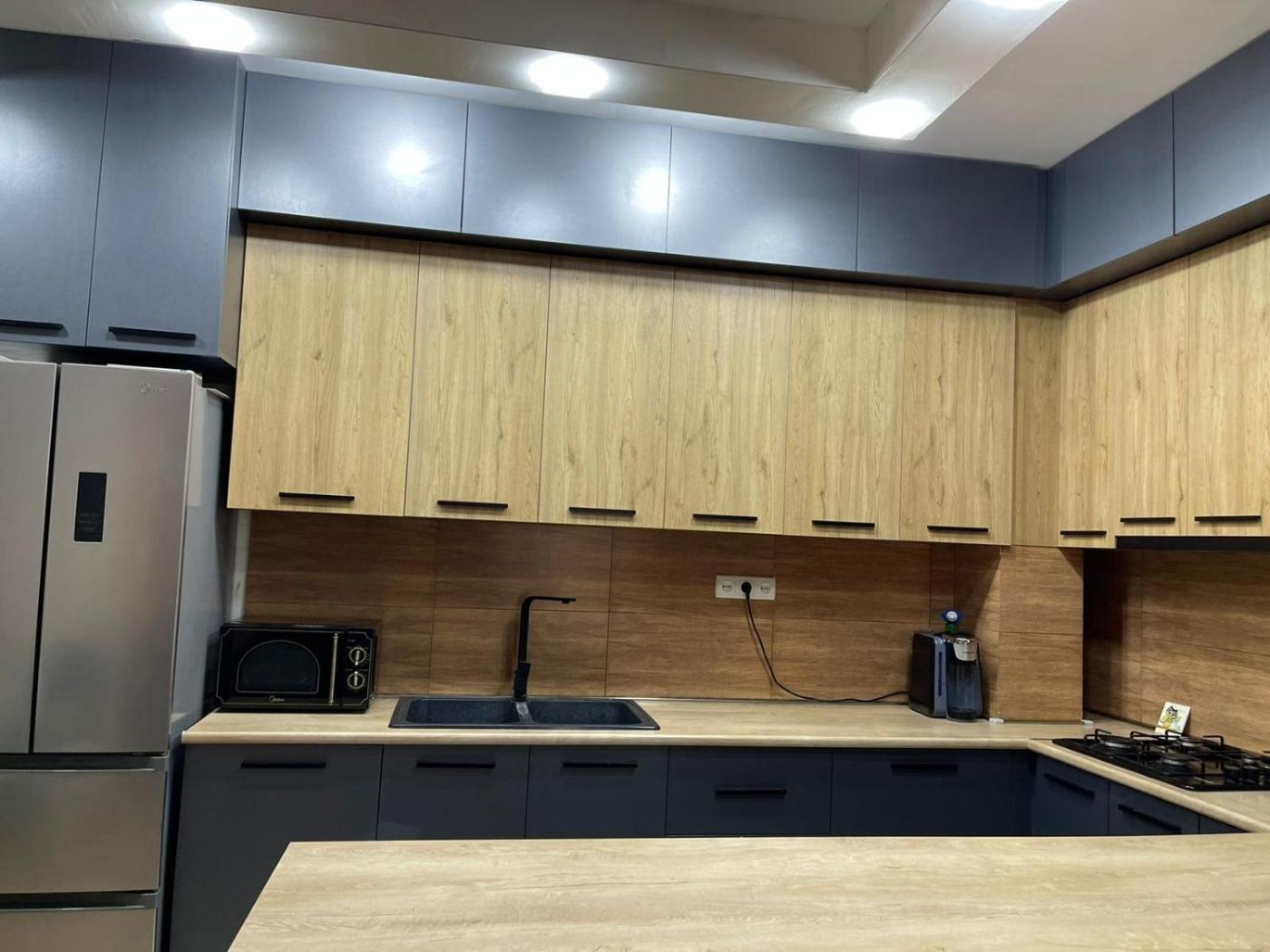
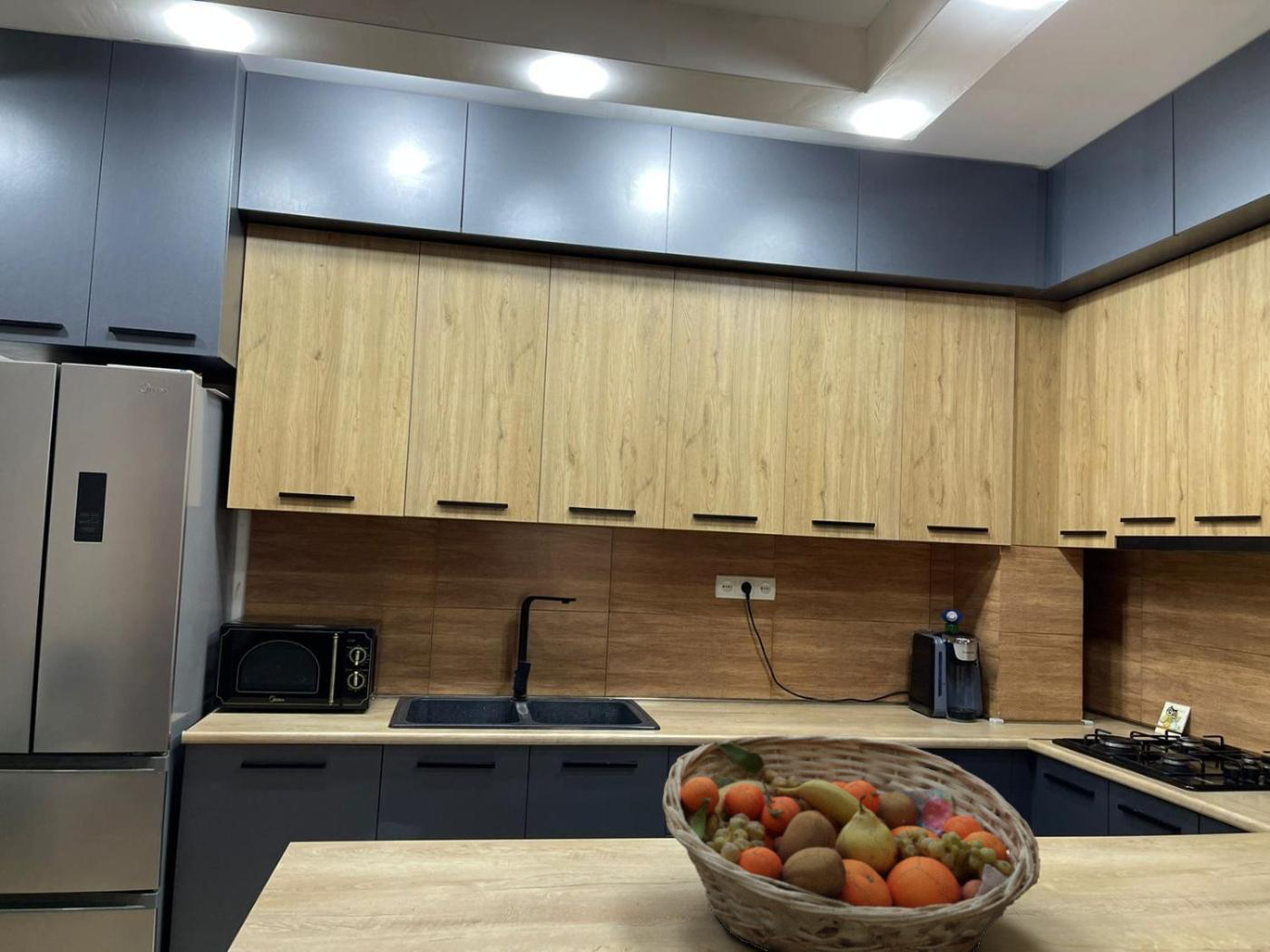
+ fruit basket (843, 839)
